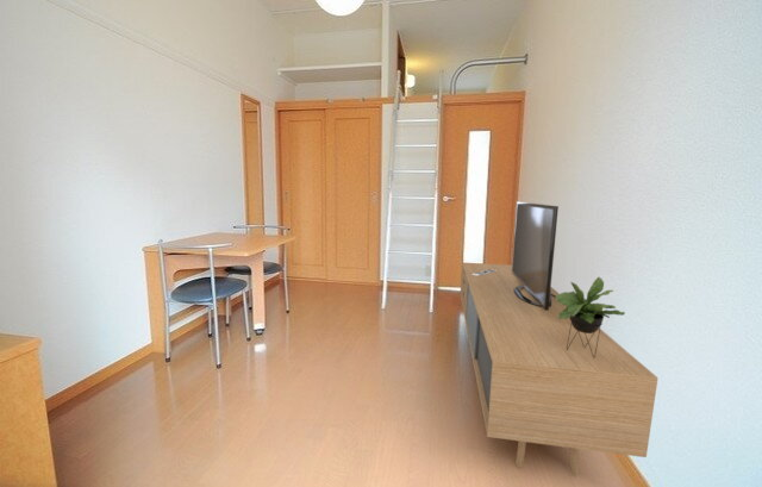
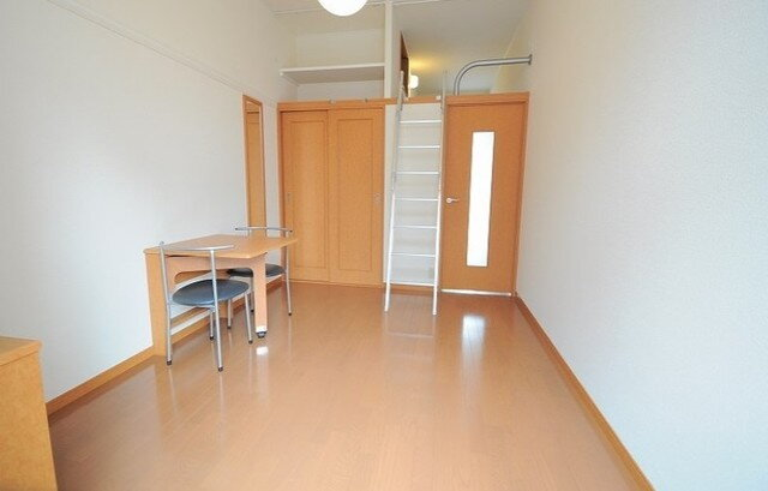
- media console (519, 292)
